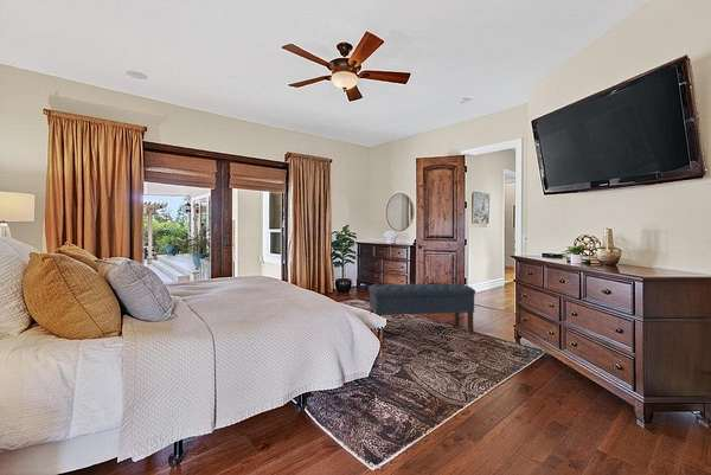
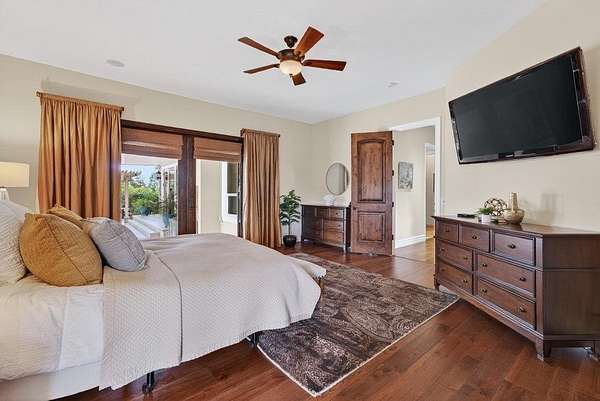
- bench (419, 307)
